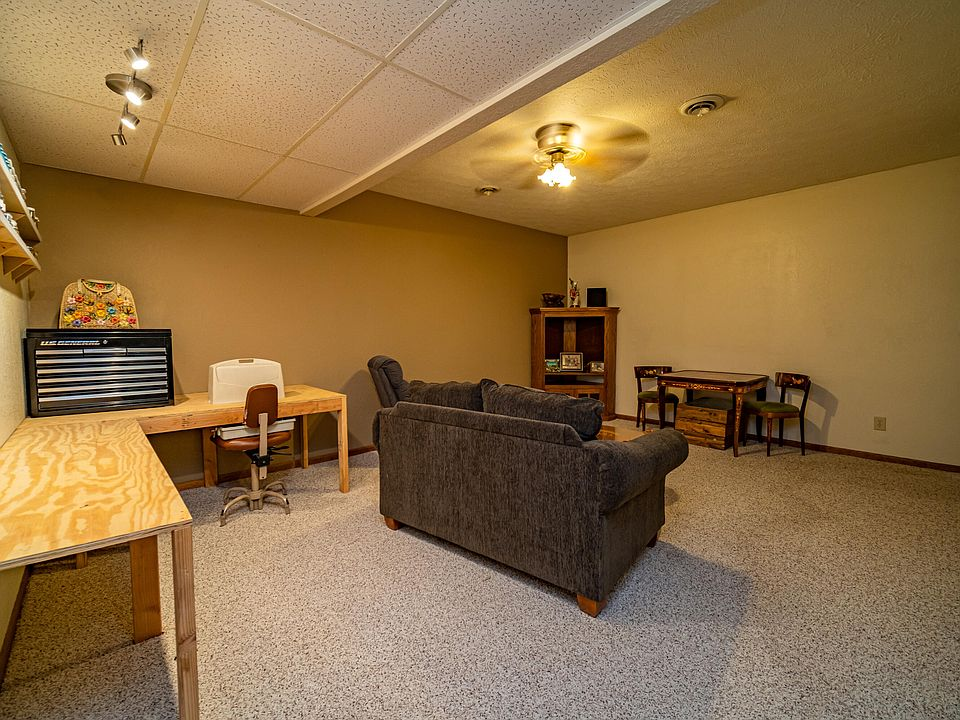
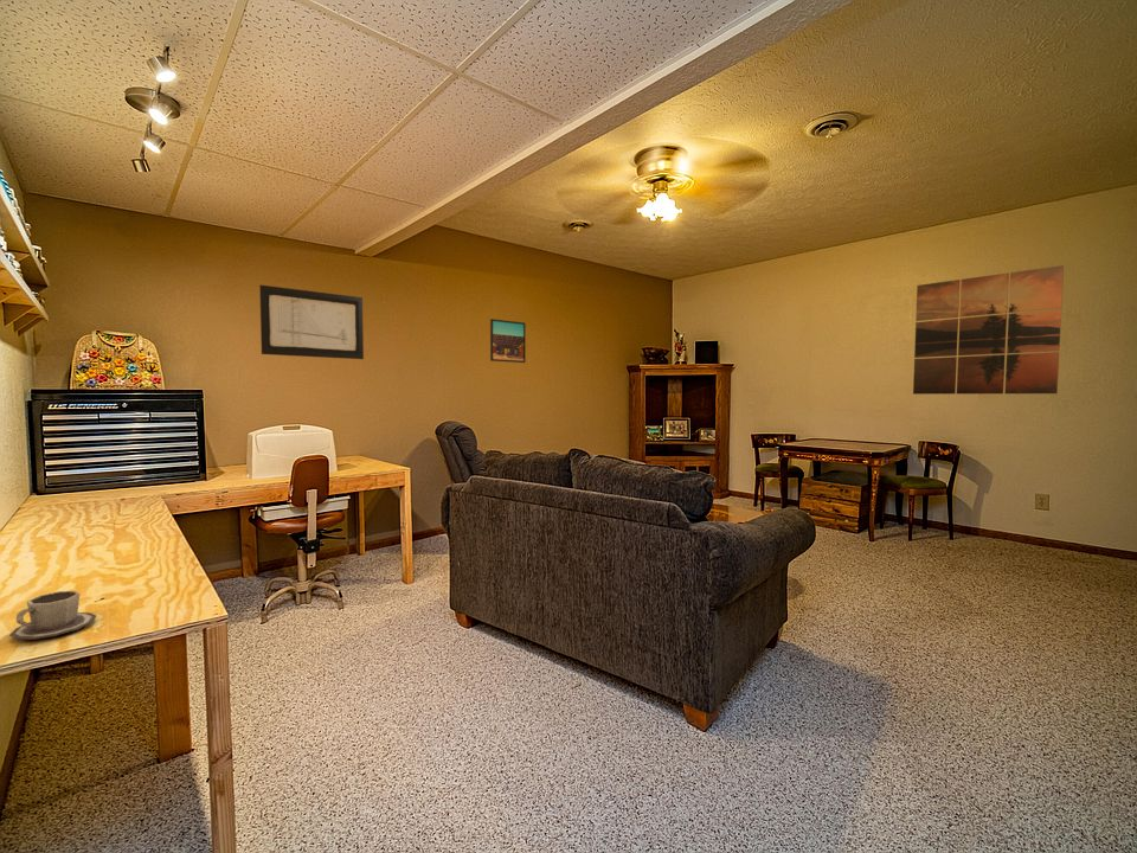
+ cup (53, 613)
+ wall art (982, 335)
+ wall art (314, 323)
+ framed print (508, 341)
